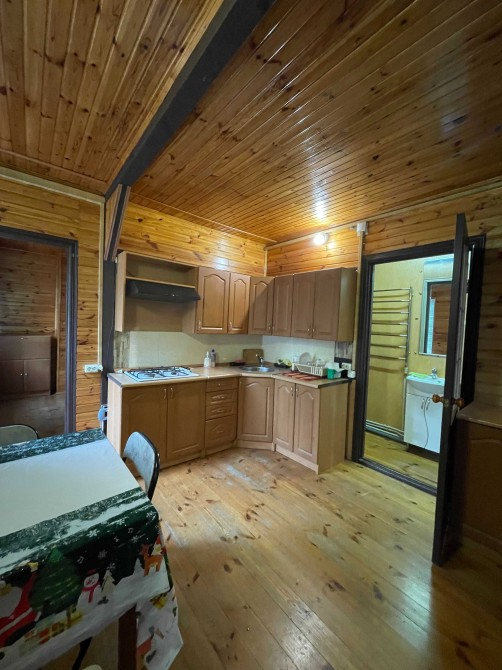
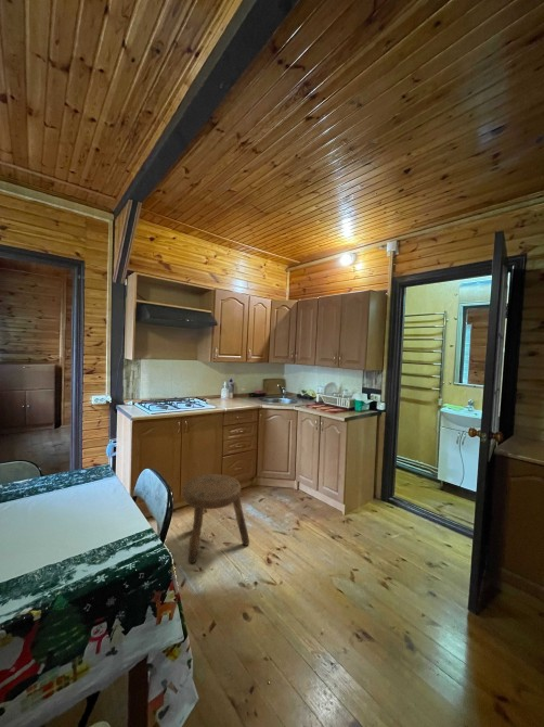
+ stool (216, 508)
